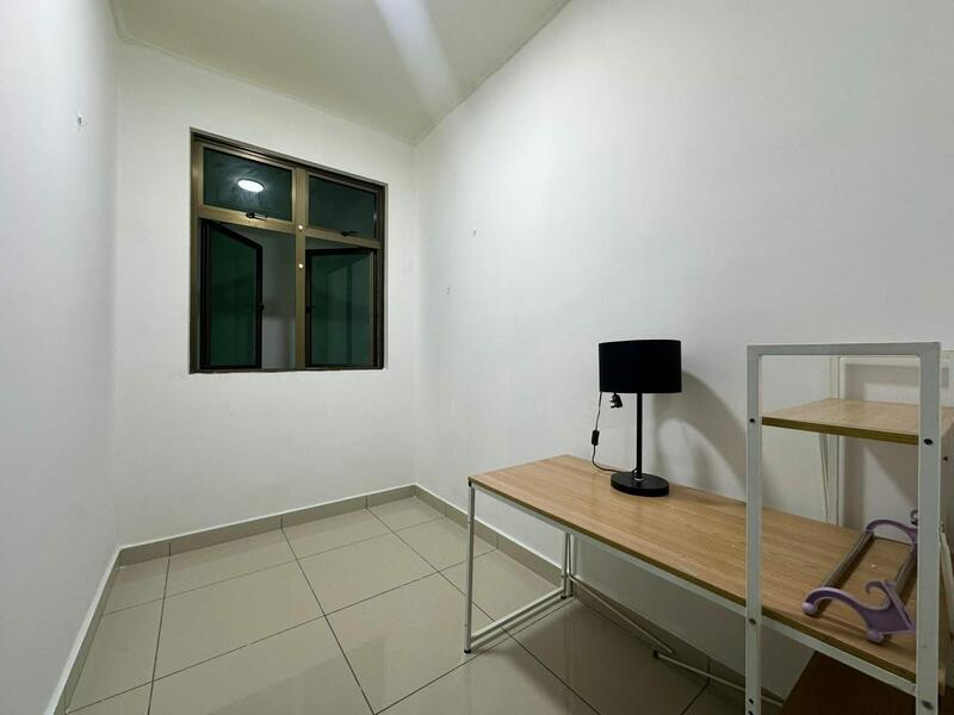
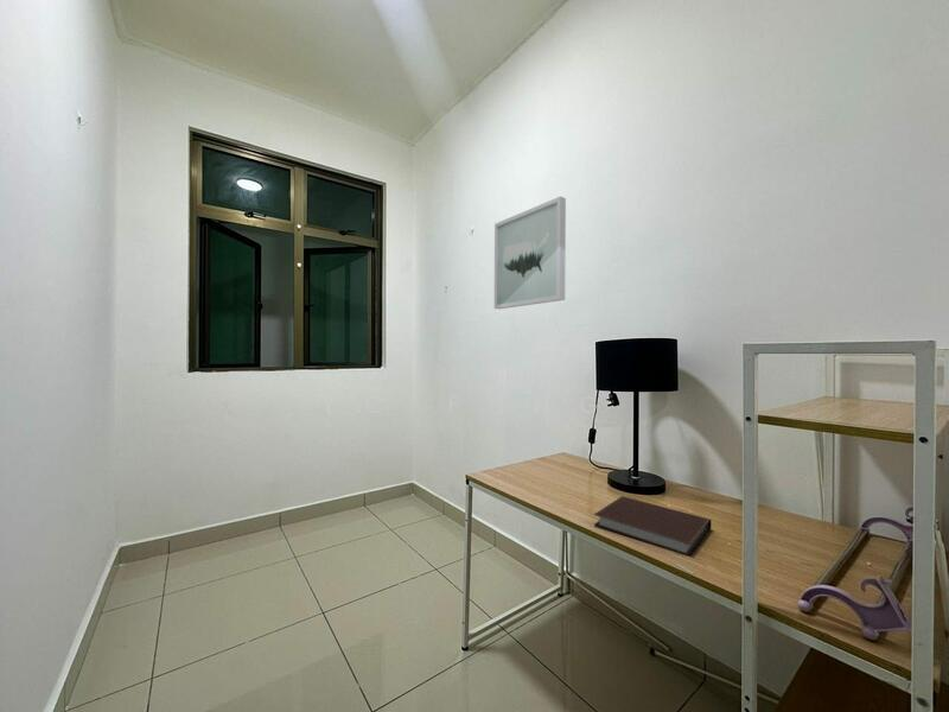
+ notebook (651, 521)
+ wall art (526, 258)
